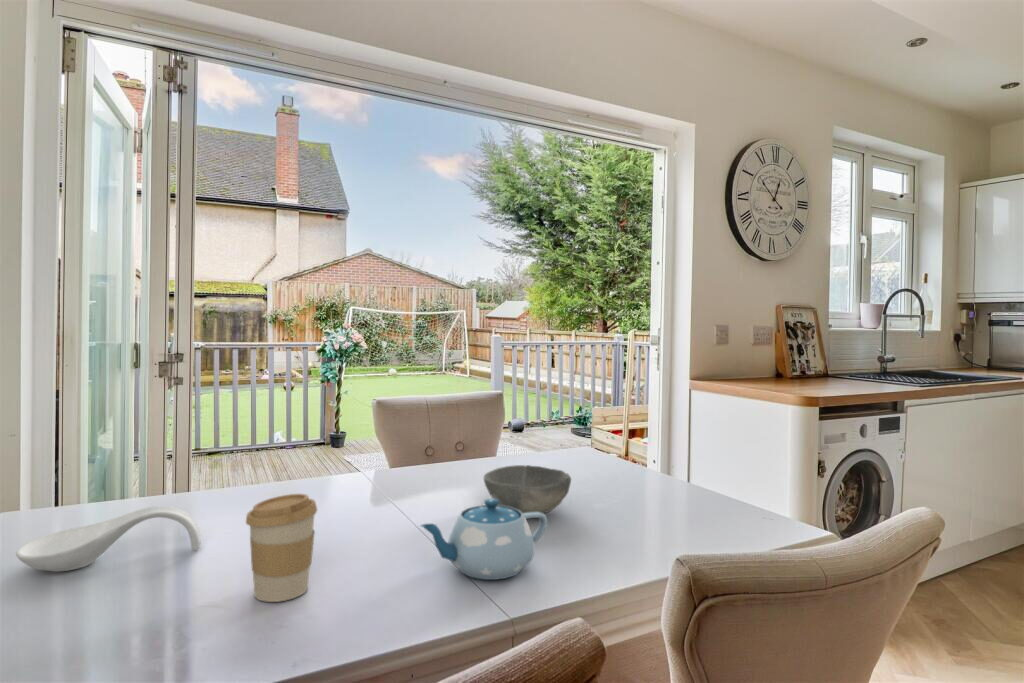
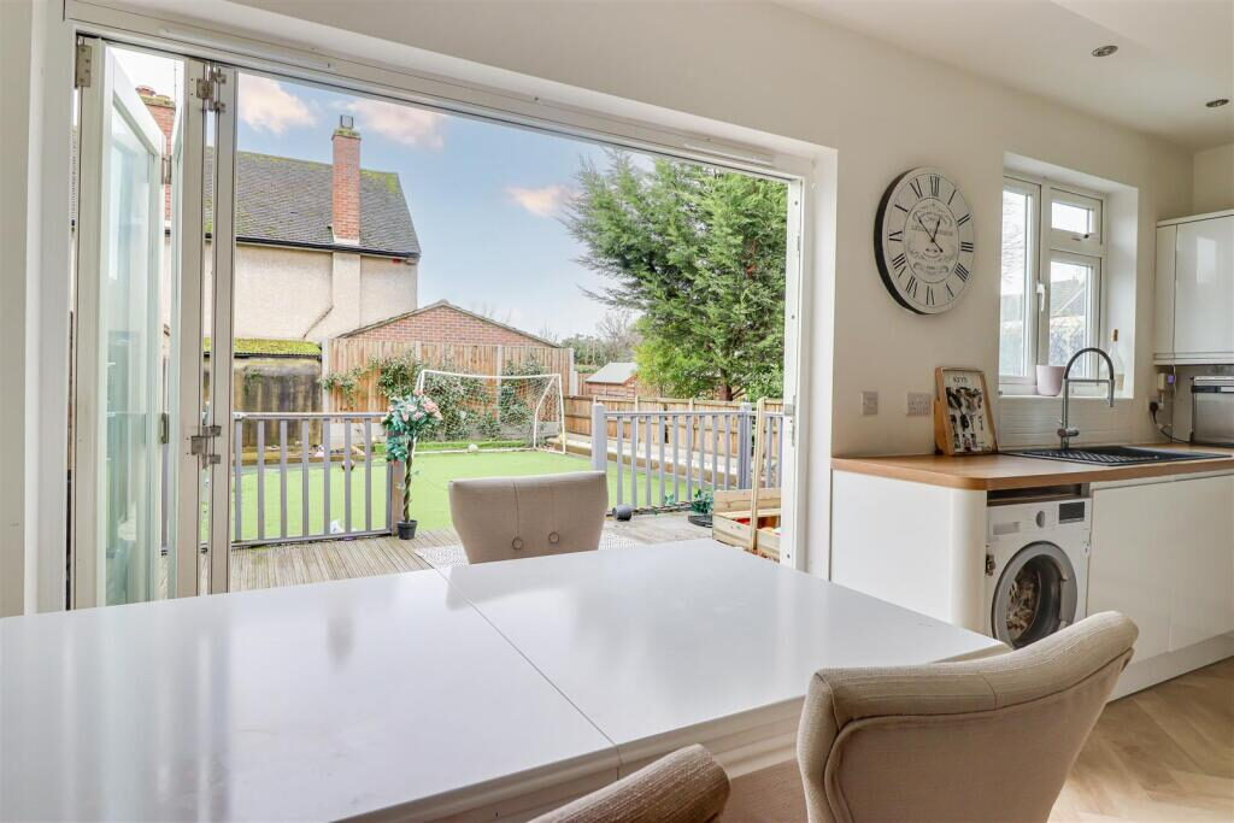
- coffee cup (282, 544)
- spoon rest (114, 535)
- chinaware (487, 534)
- bowl (526, 492)
